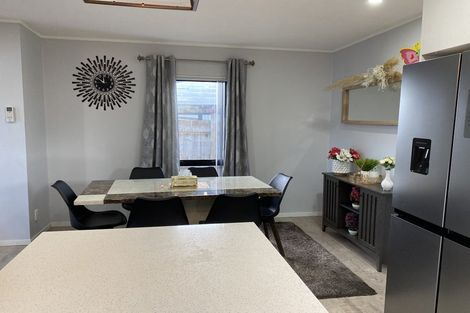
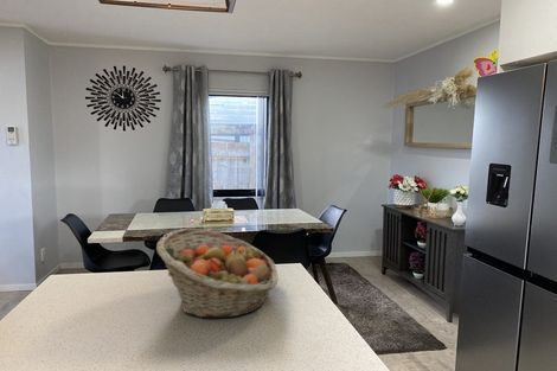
+ fruit basket (219, 267)
